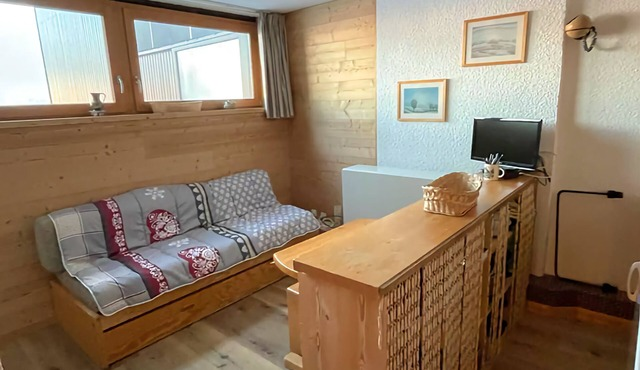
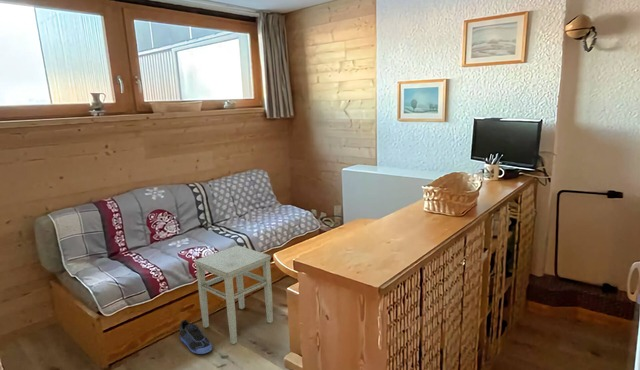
+ sneaker (194, 336)
+ stool (237, 291)
